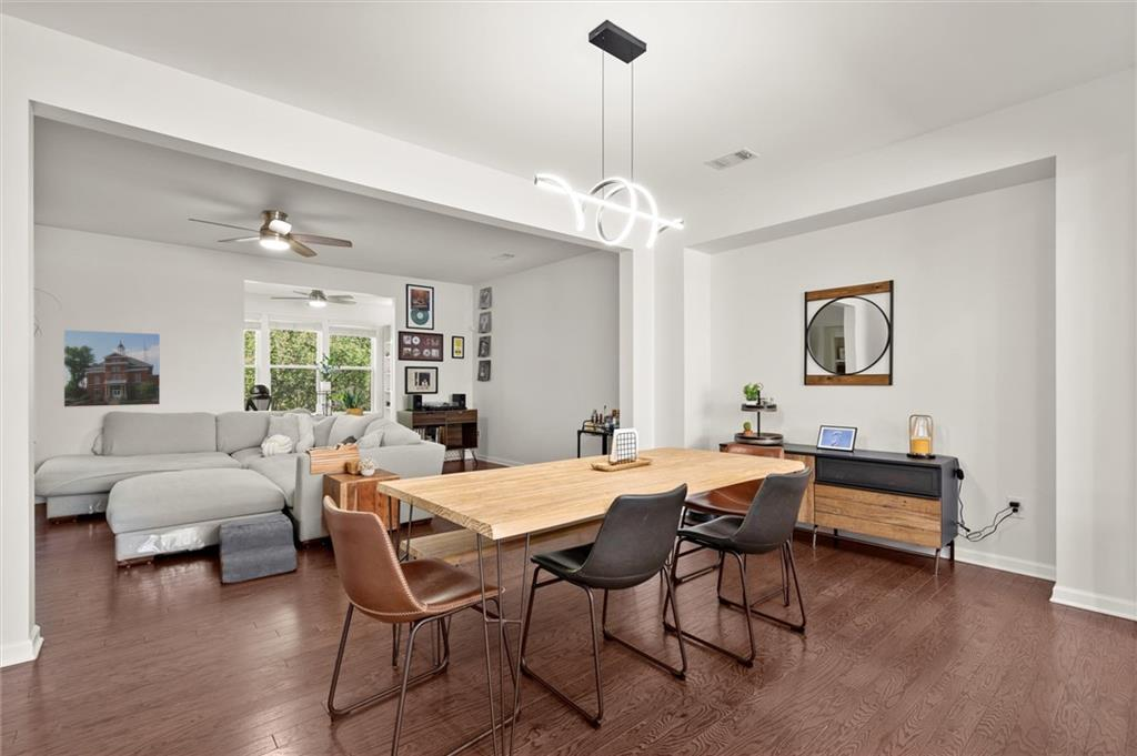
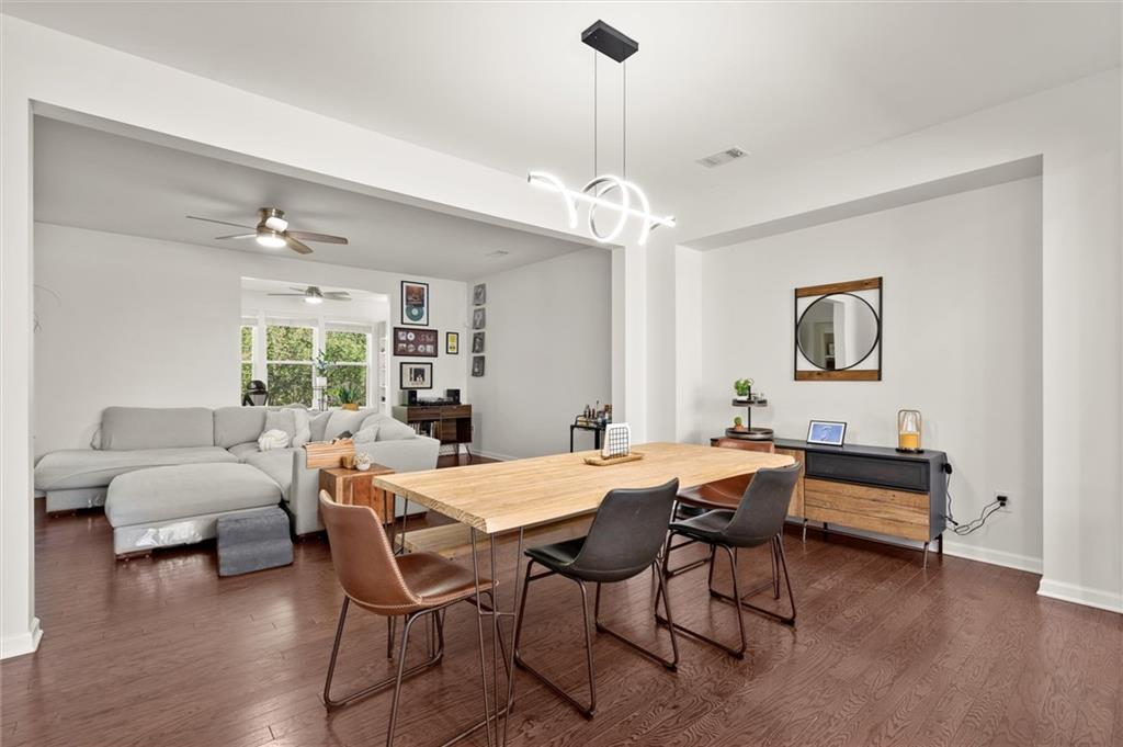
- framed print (113, 369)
